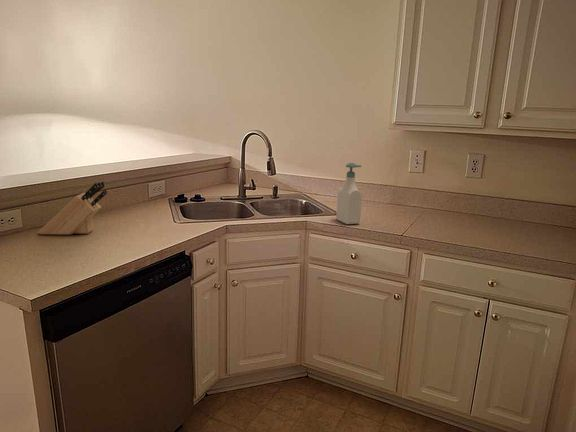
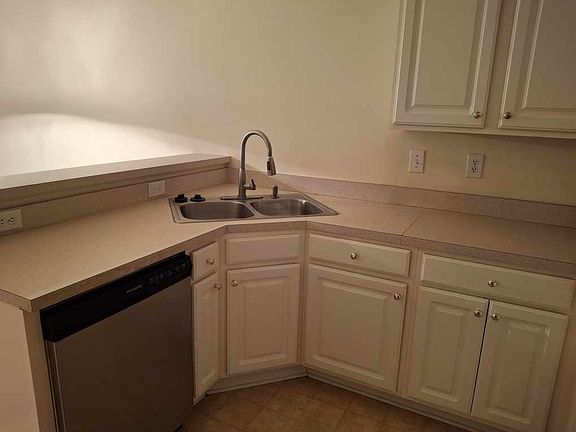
- knife block (74, 206)
- soap bottle (351, 192)
